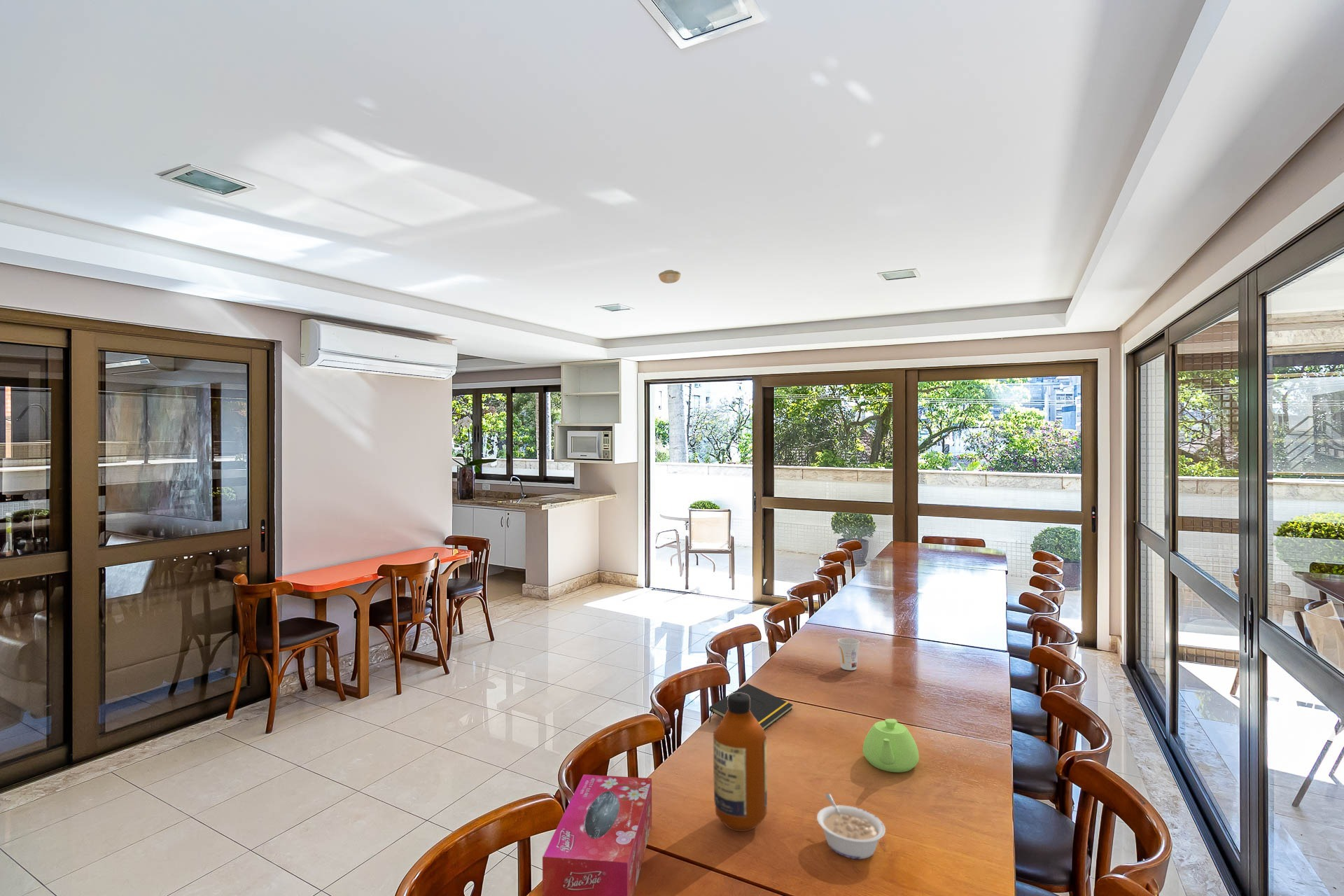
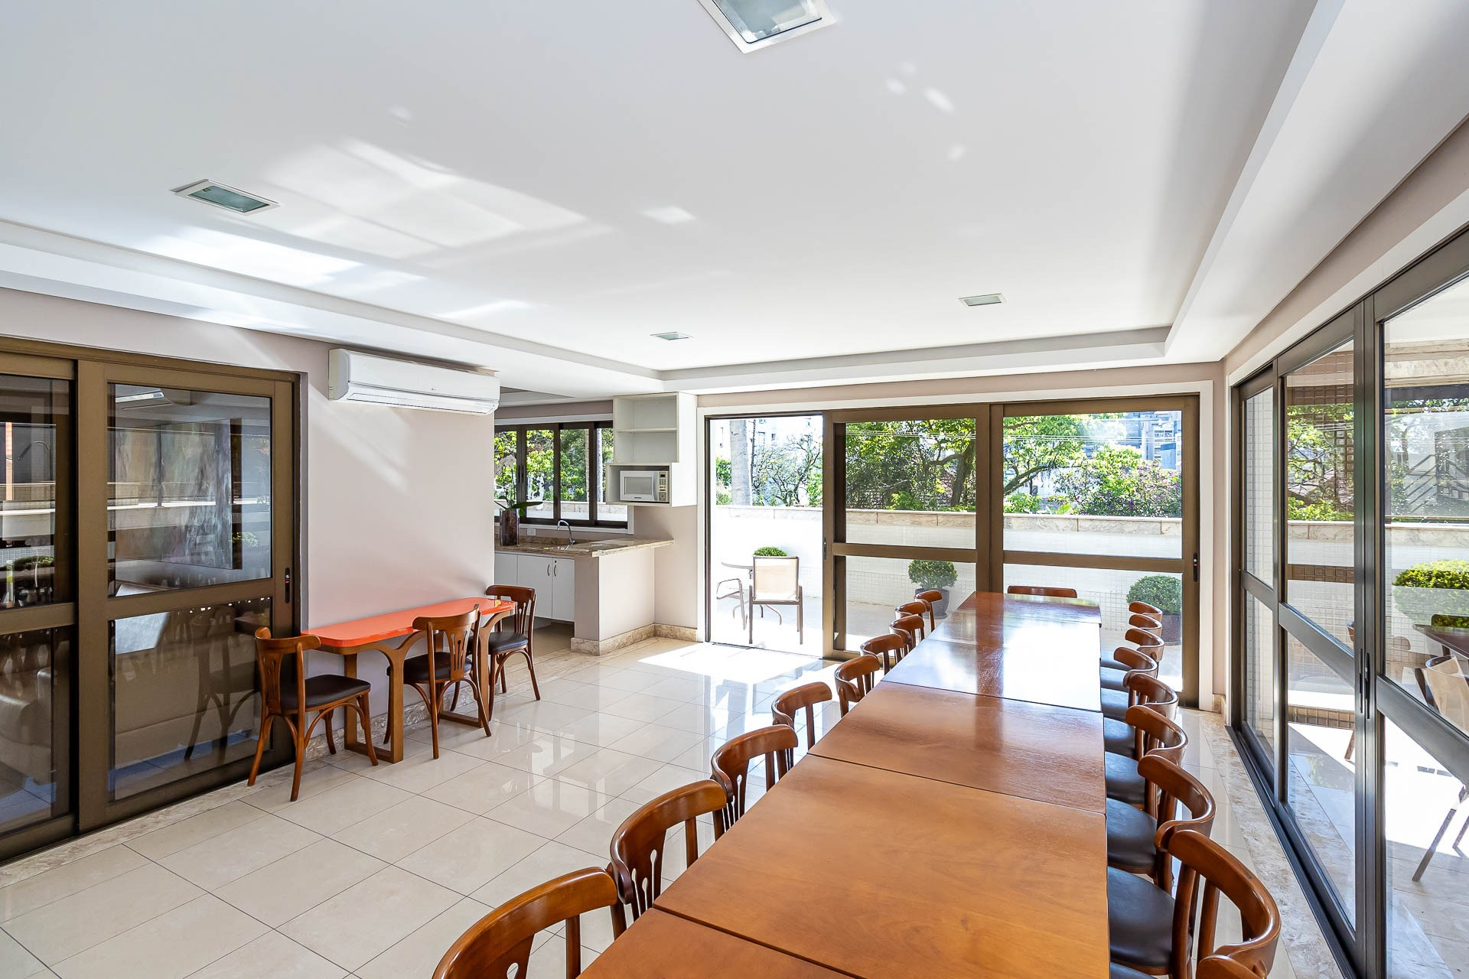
- bottle (740, 759)
- cup (848, 654)
- notepad (752, 707)
- smoke detector (669, 276)
- tissue box (603, 839)
- legume (848, 830)
- teapot (890, 743)
